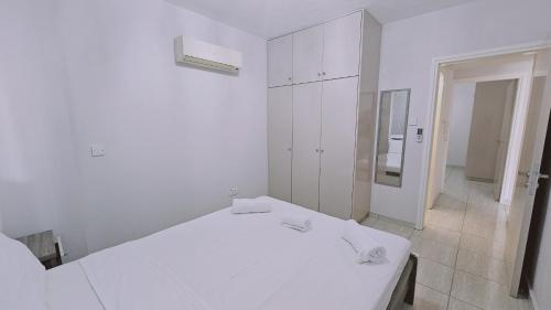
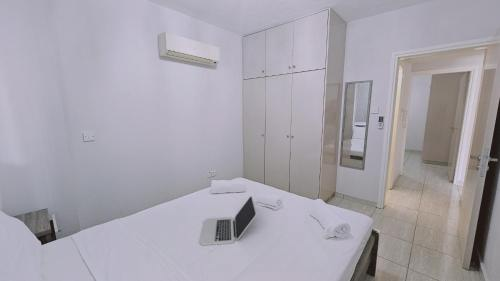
+ laptop (228, 218)
